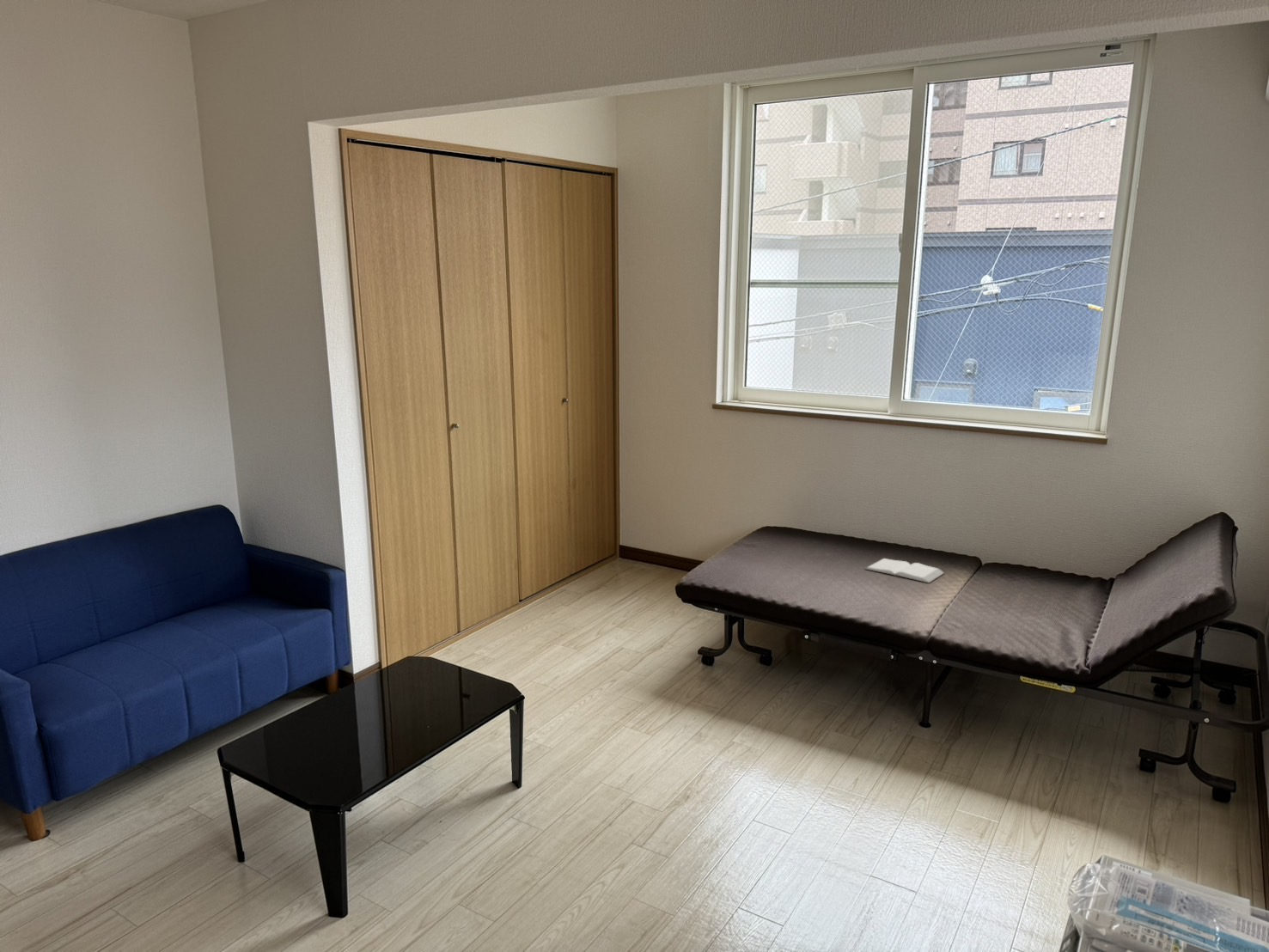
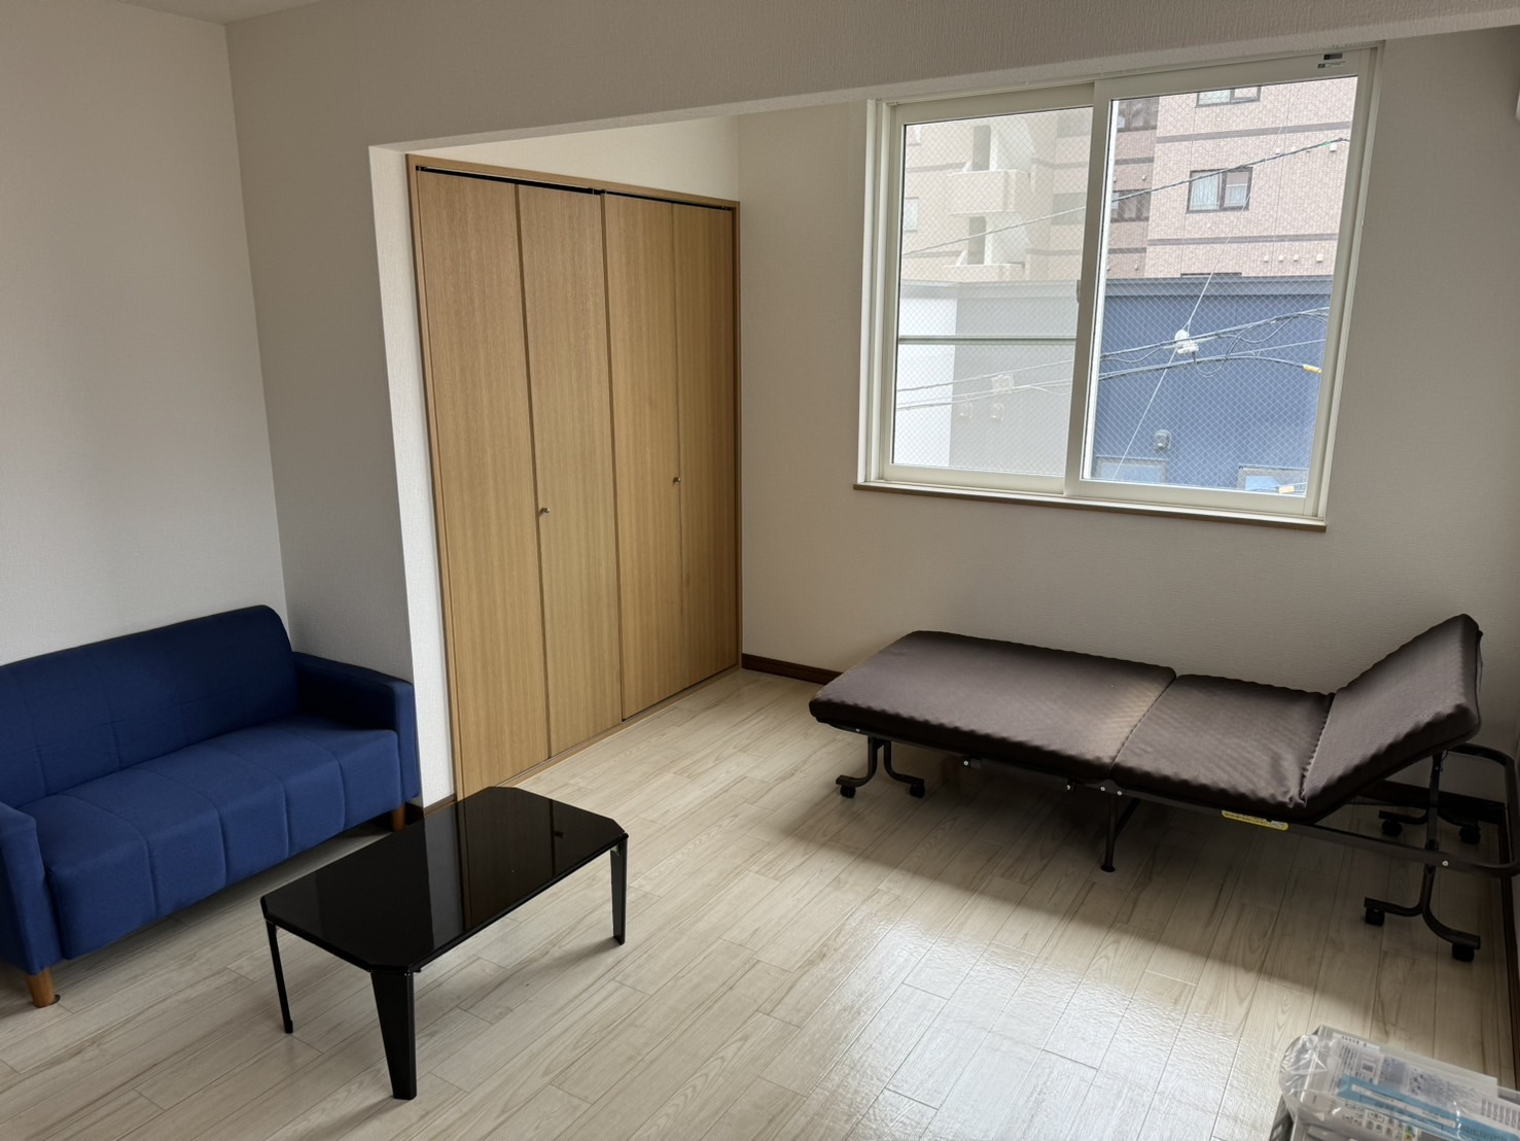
- book (904, 568)
